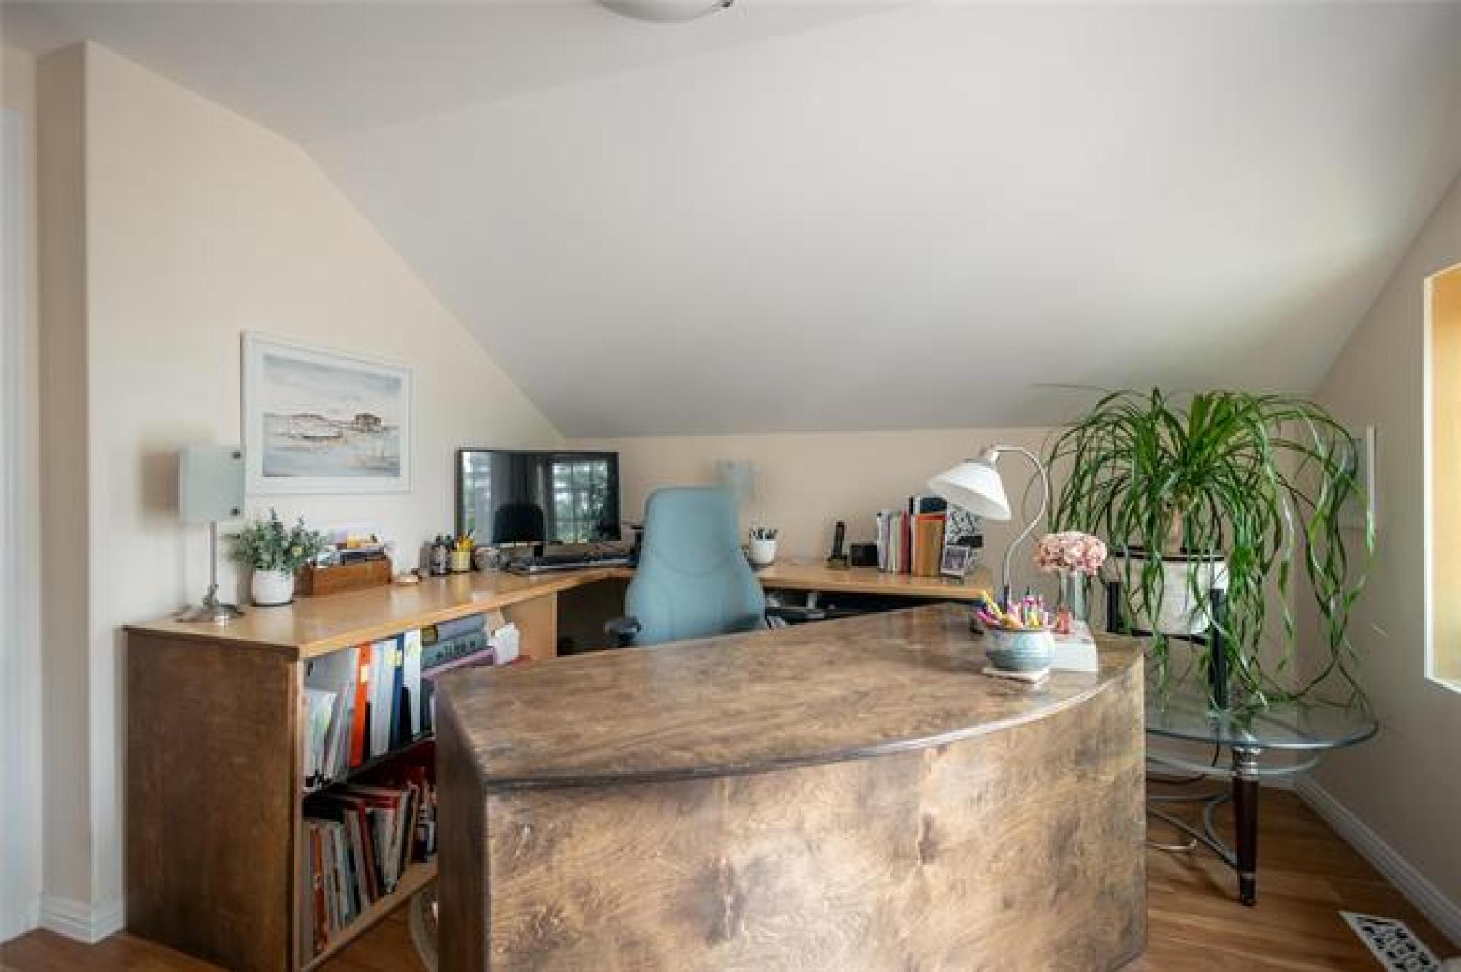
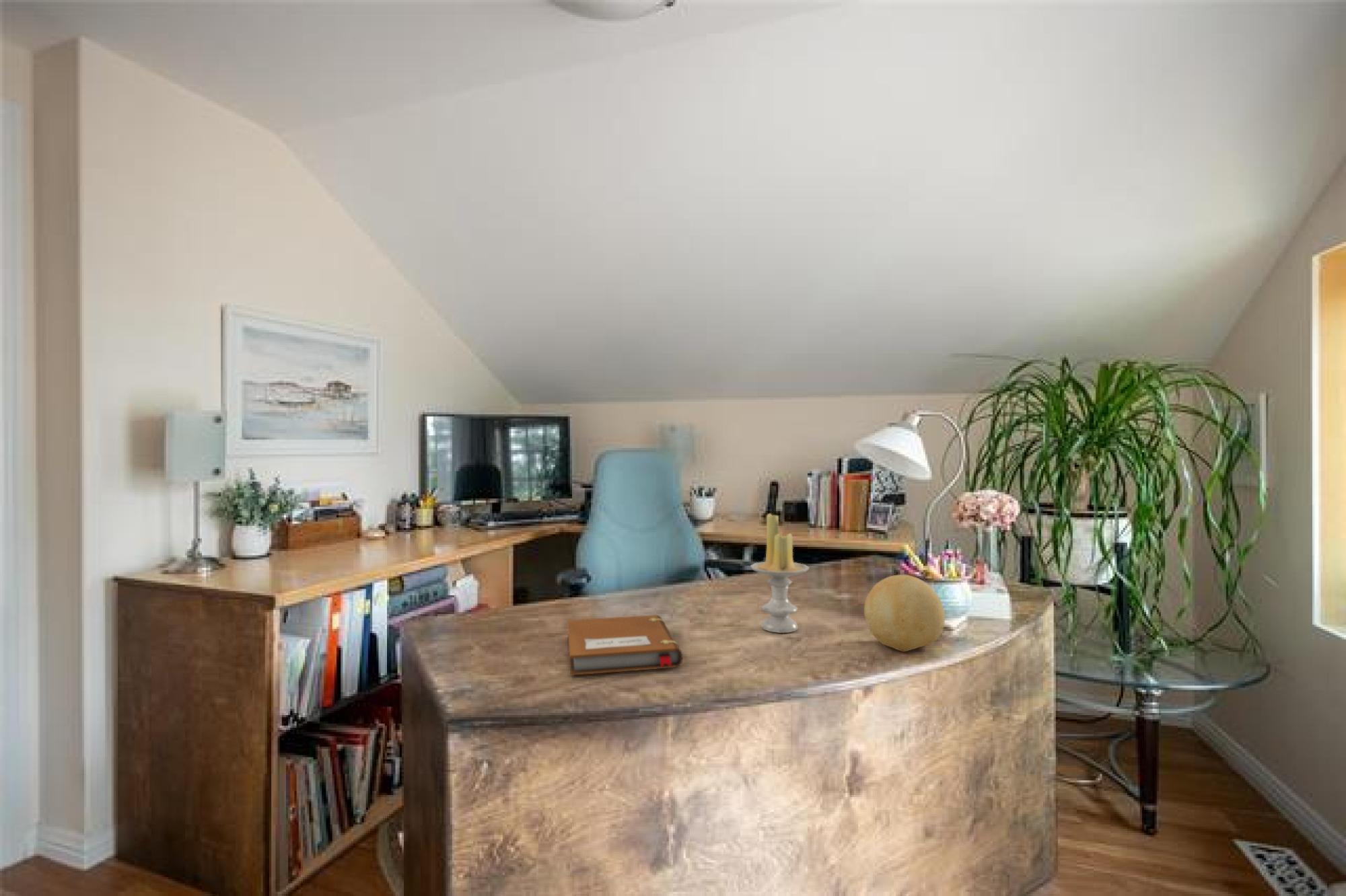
+ notebook (621, 642)
+ candle (779, 570)
+ decorative ball (903, 610)
